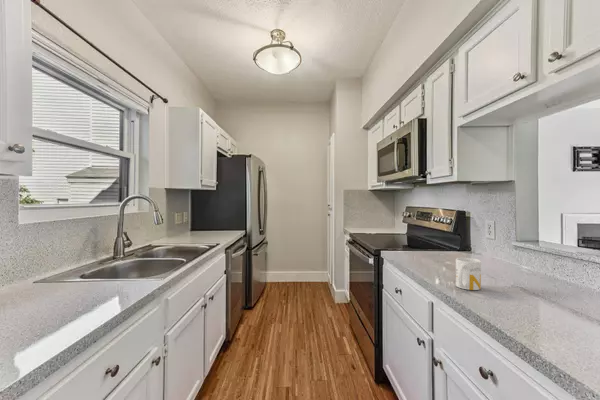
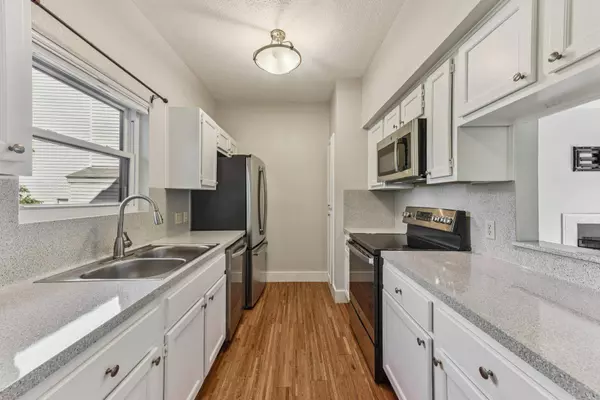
- mug (468, 274)
